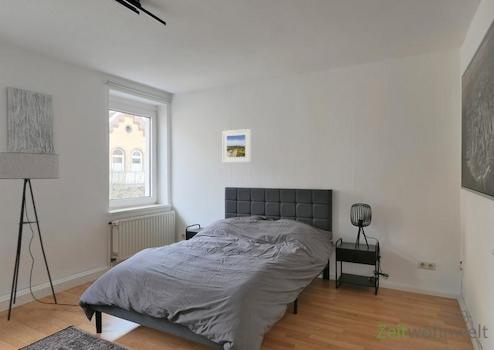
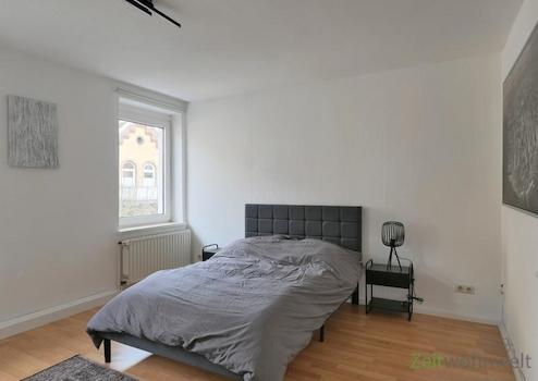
- floor lamp (39, 234)
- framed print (236, 146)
